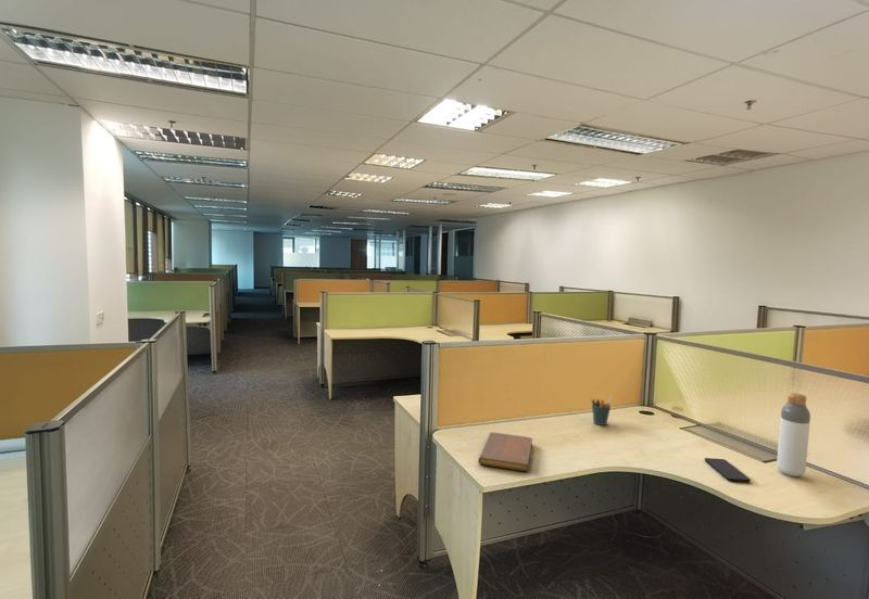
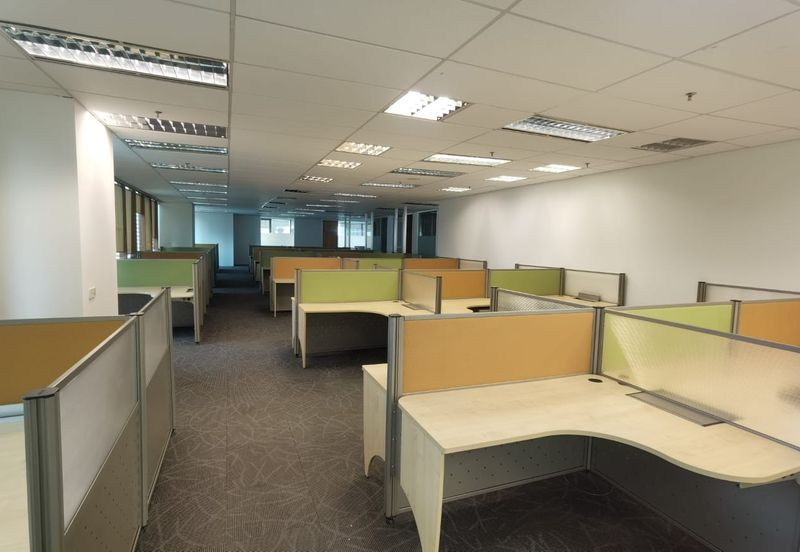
- pen holder (601, 409)
- notebook (506, 449)
- smartphone (726, 469)
- bottle (793, 434)
